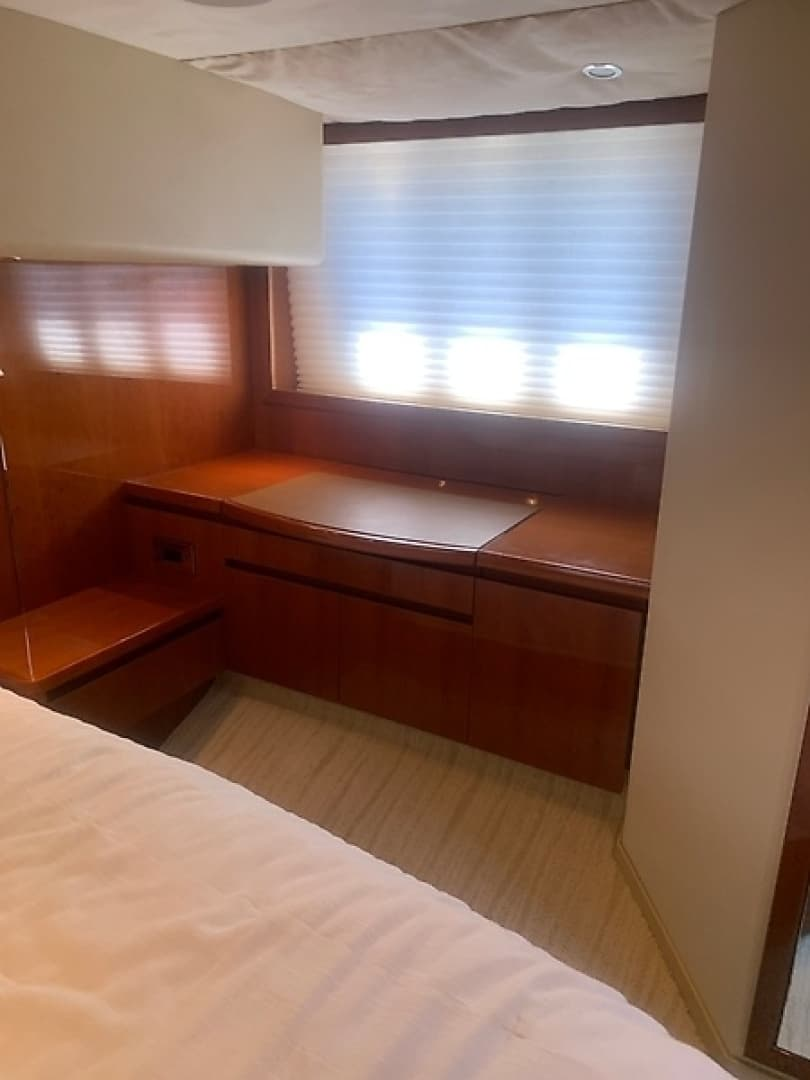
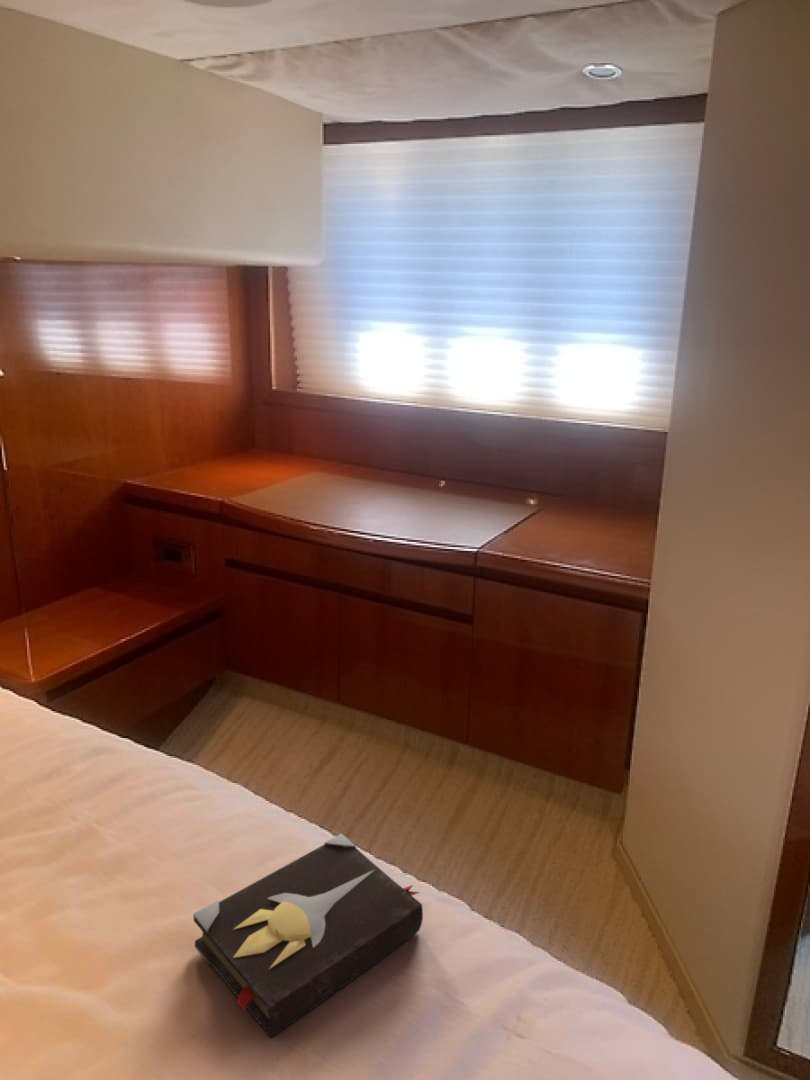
+ hardback book (310, 921)
